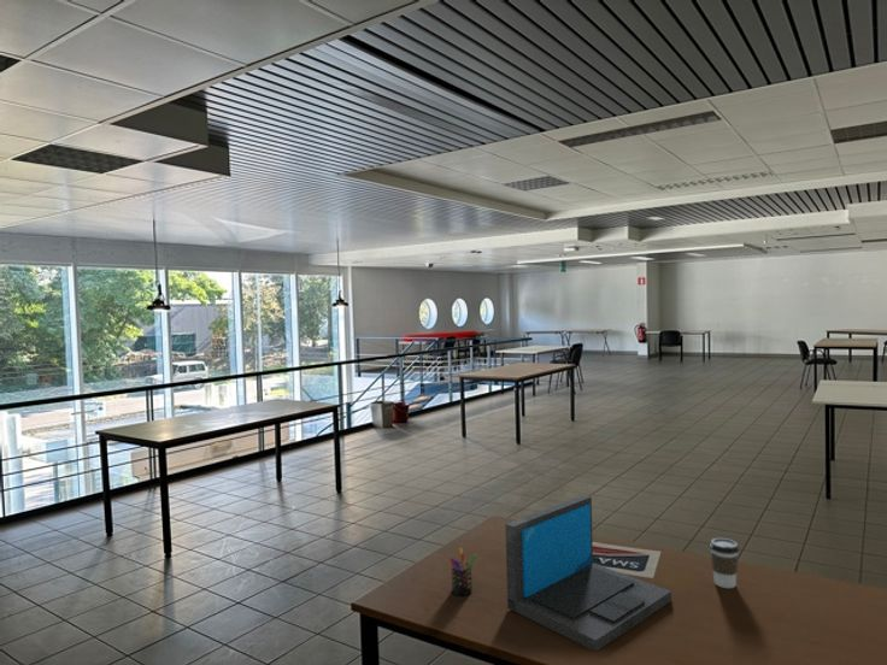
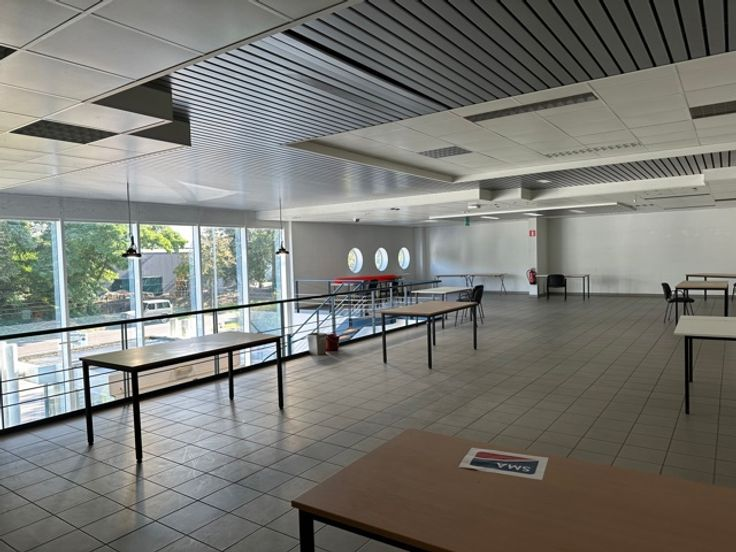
- coffee cup (724, 563)
- laptop (588, 563)
- pen holder (463, 570)
